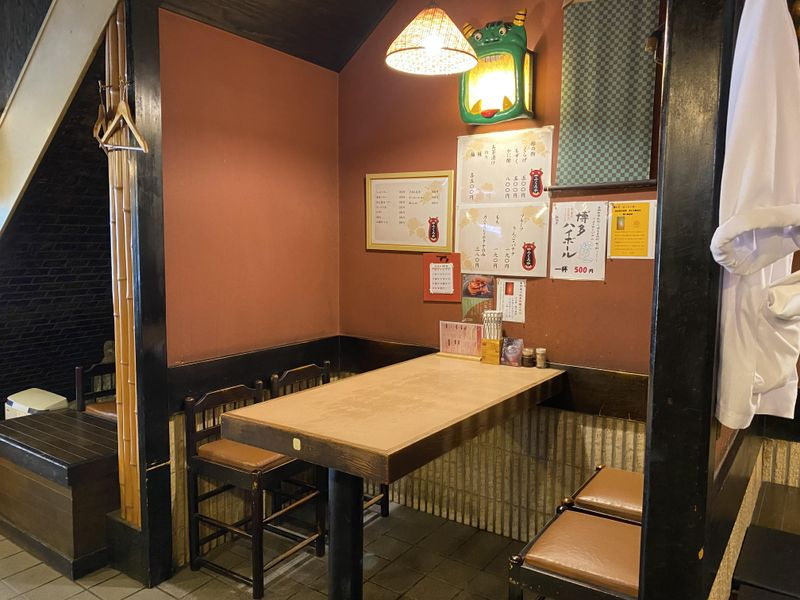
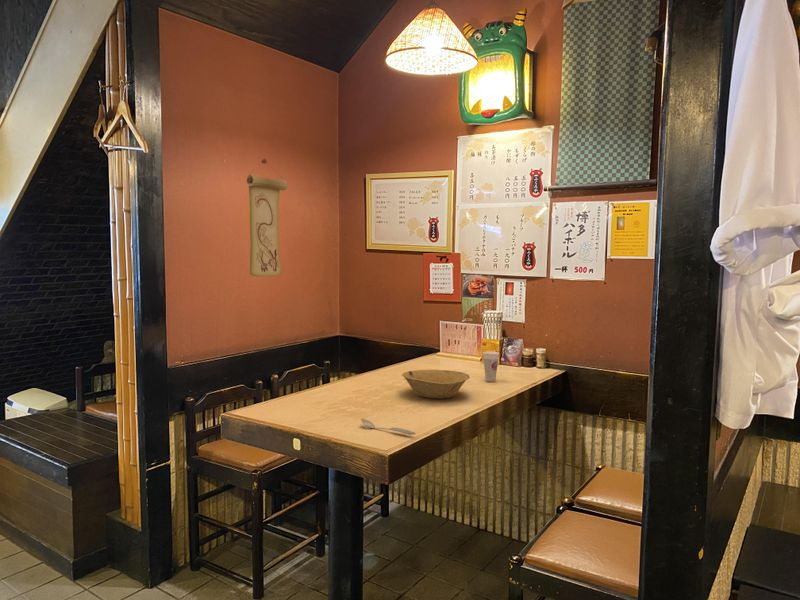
+ spoon (387, 428)
+ cup (490, 366)
+ bowl (435, 384)
+ wall scroll (267, 217)
